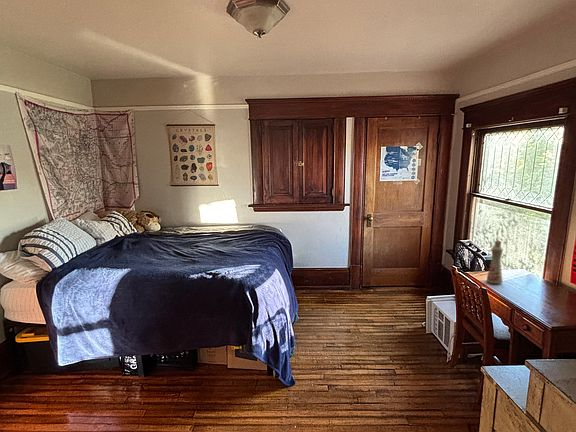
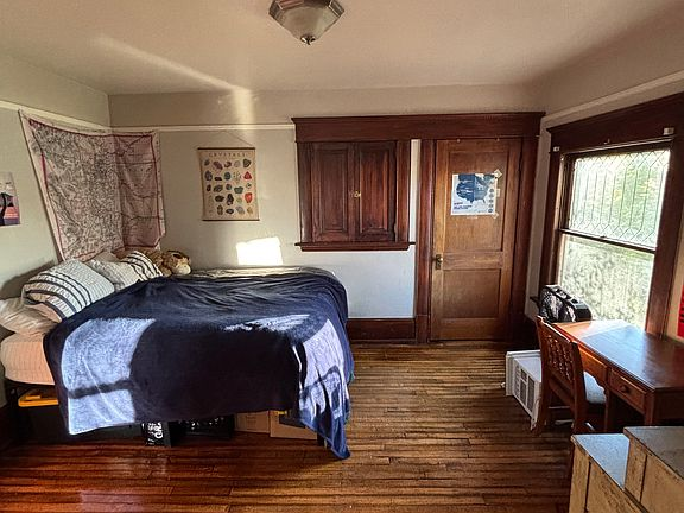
- bottle (496, 261)
